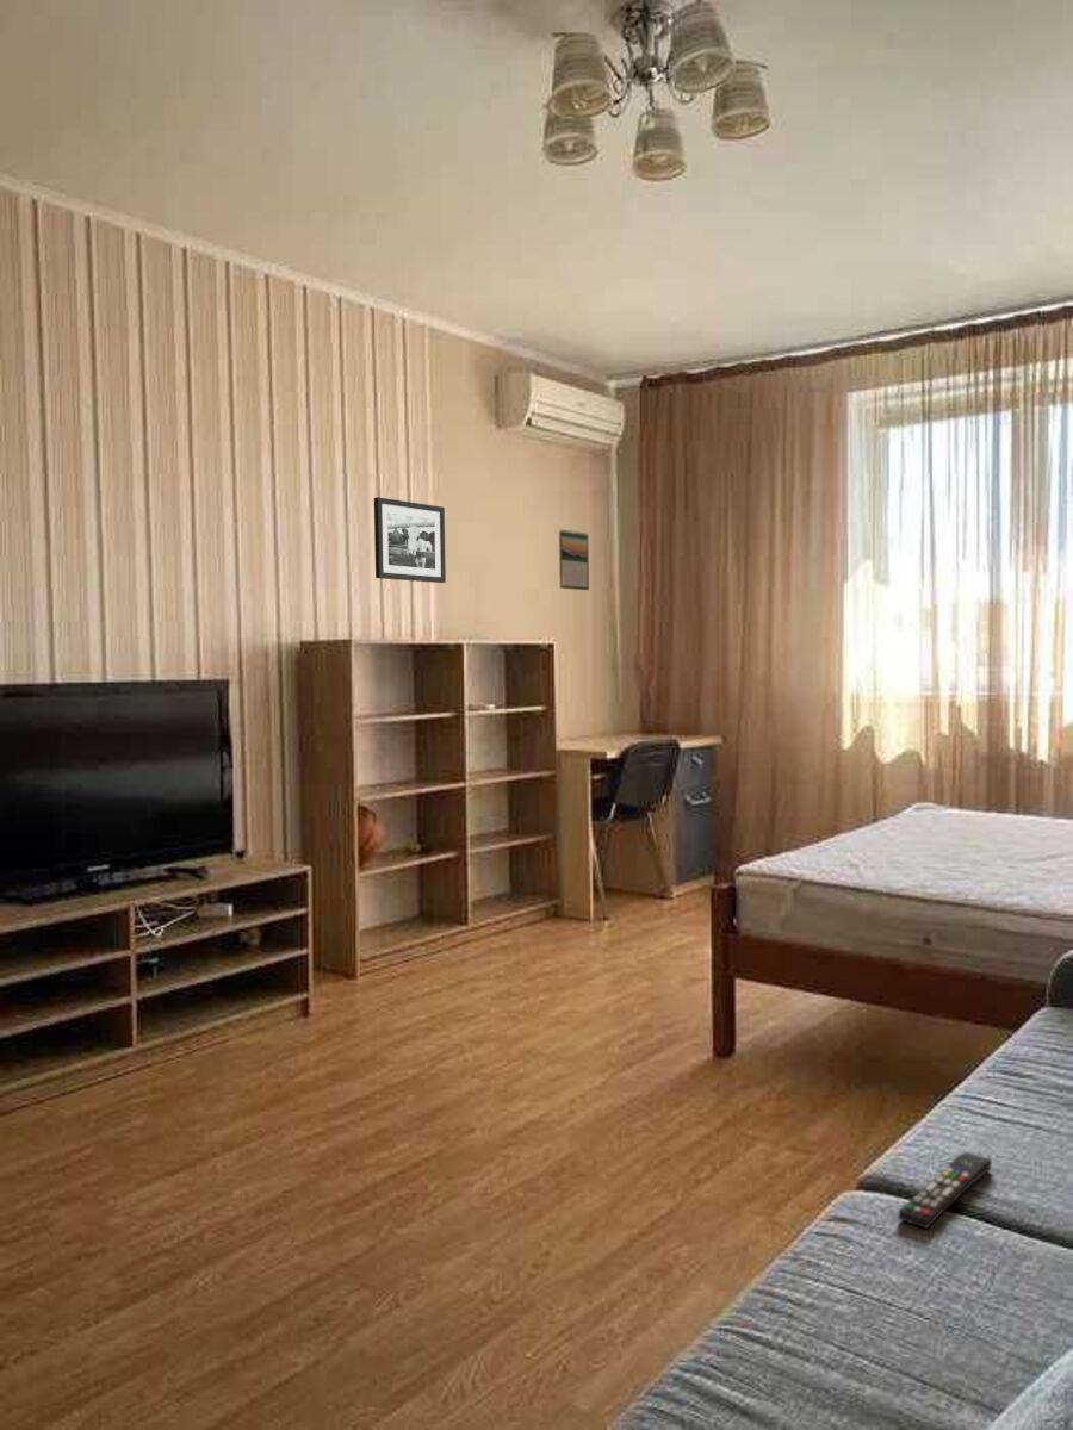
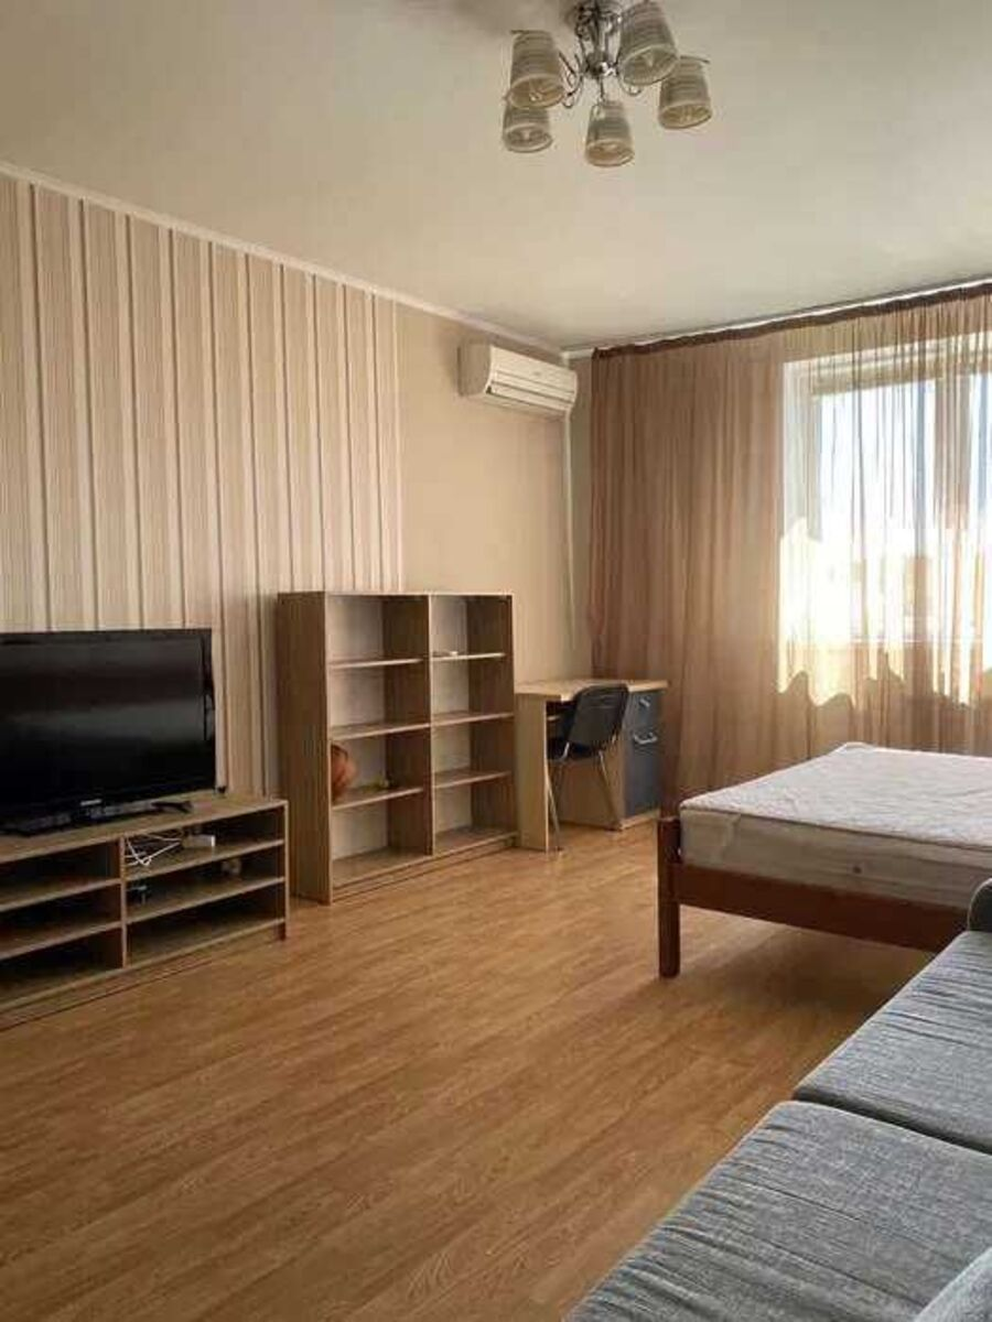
- remote control (947, 1187)
- calendar (573, 559)
- picture frame (410, 541)
